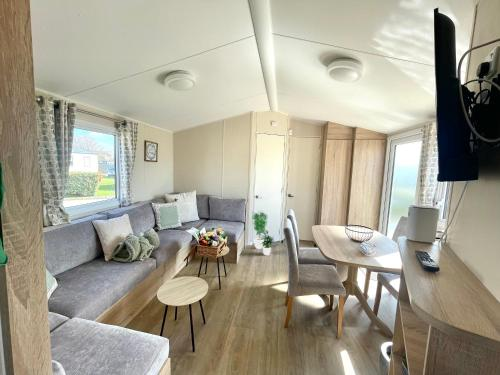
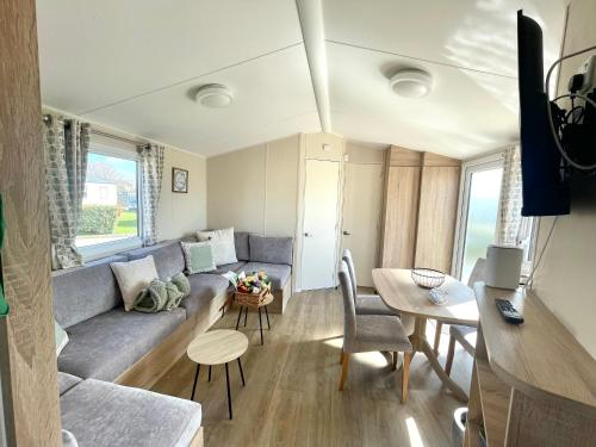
- potted plant (262, 230)
